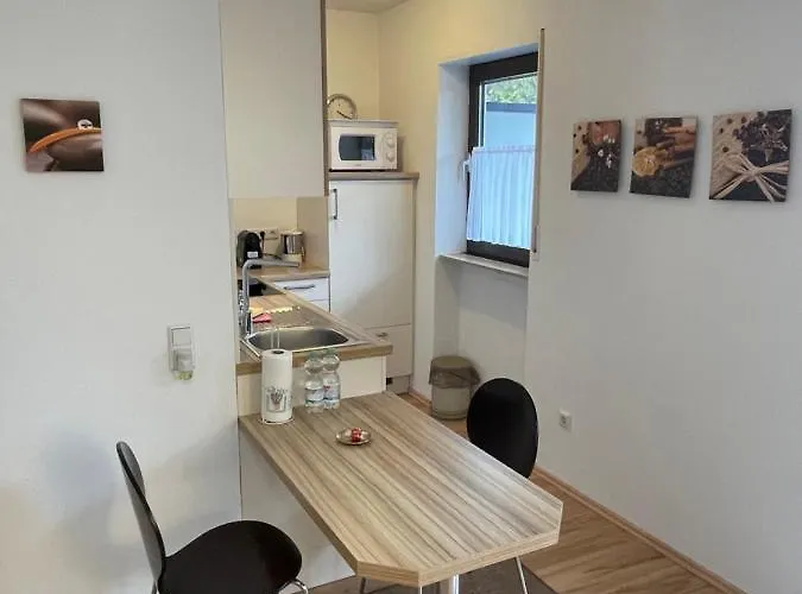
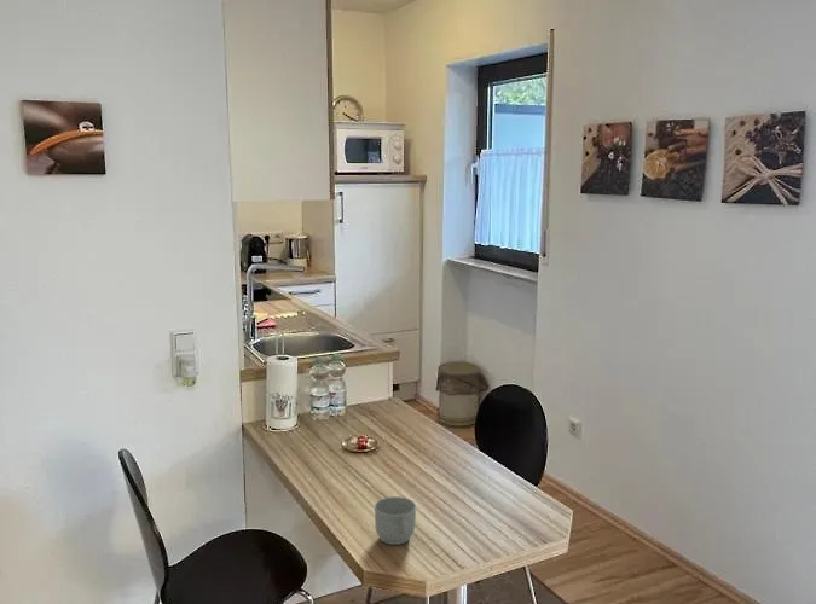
+ mug (397, 523)
